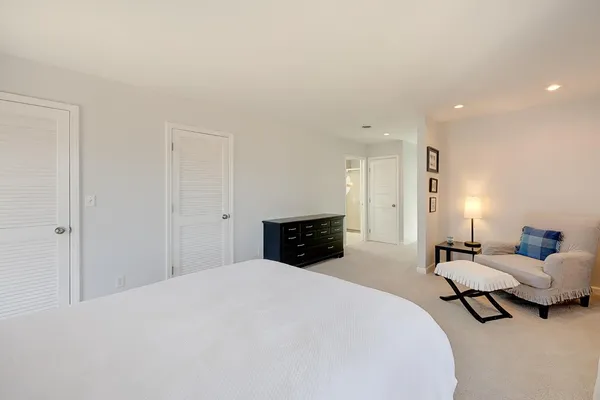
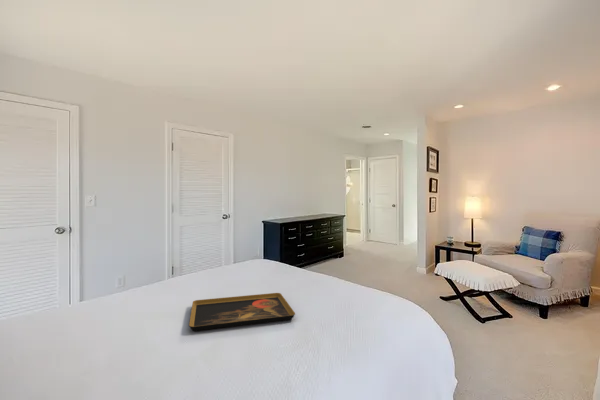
+ decorative tray (241, 309)
